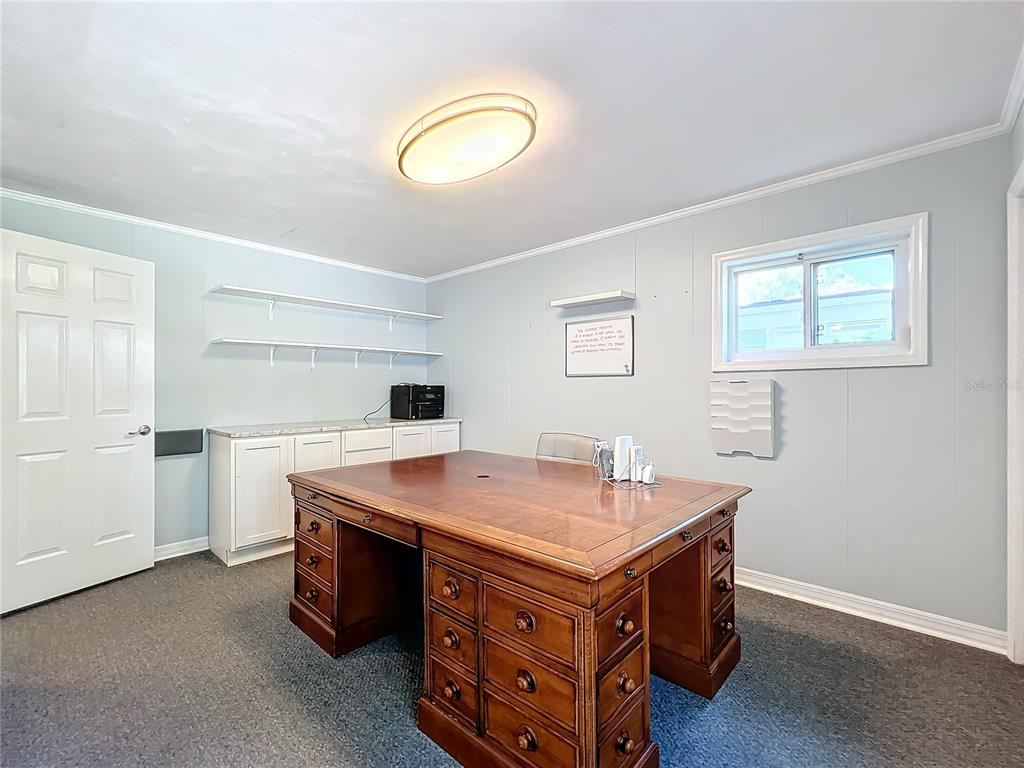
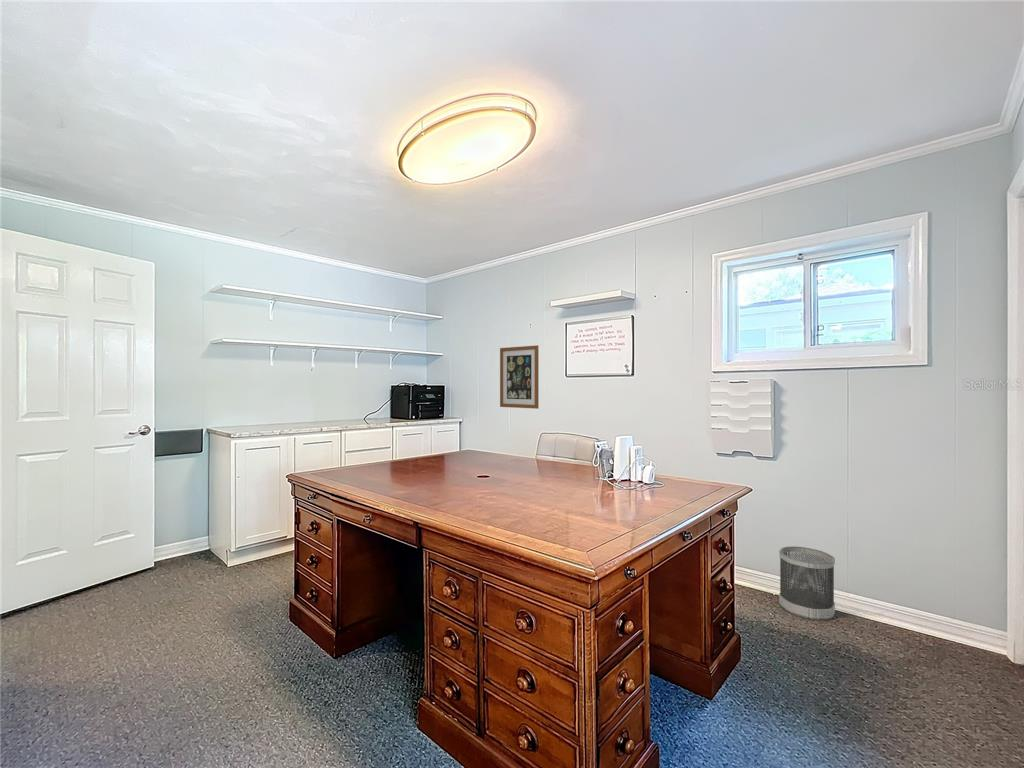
+ wastebasket (806, 581)
+ wall art (518, 377)
